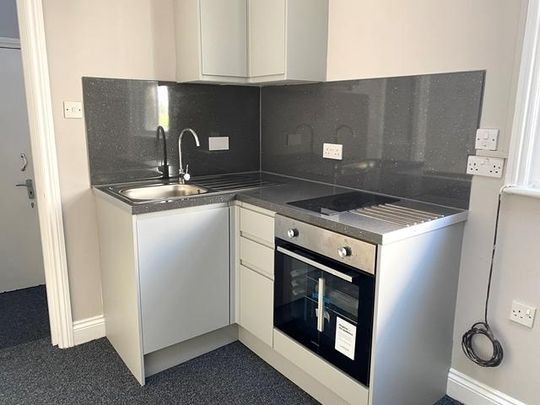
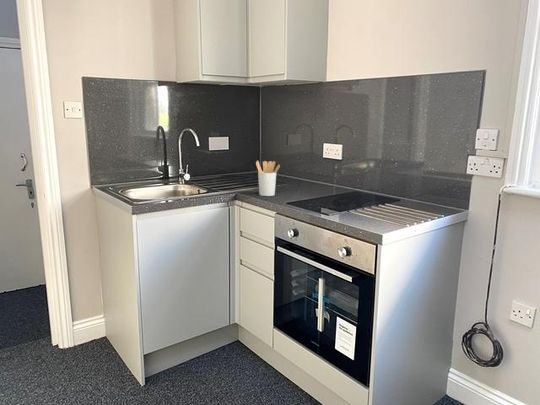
+ utensil holder (267, 177)
